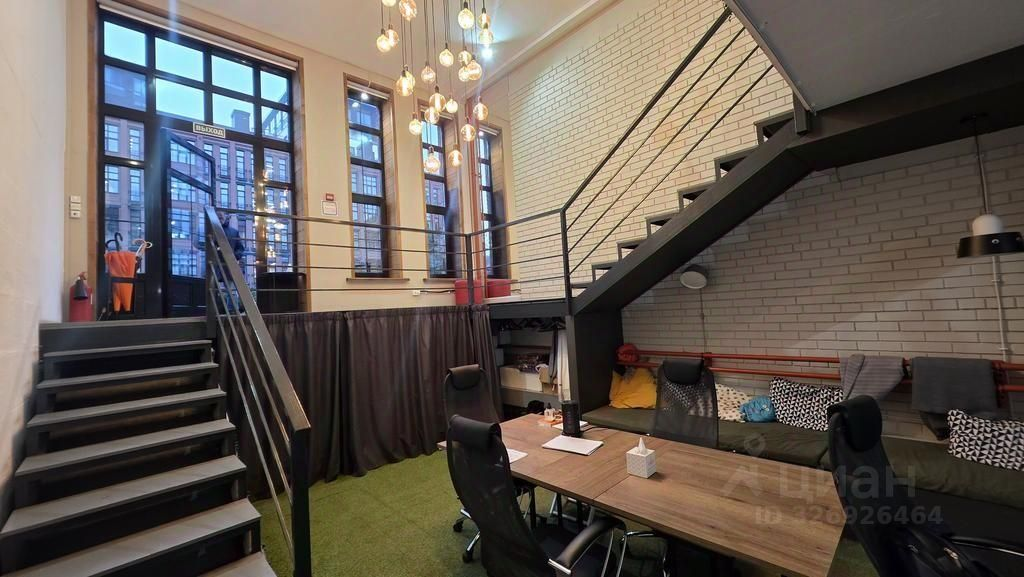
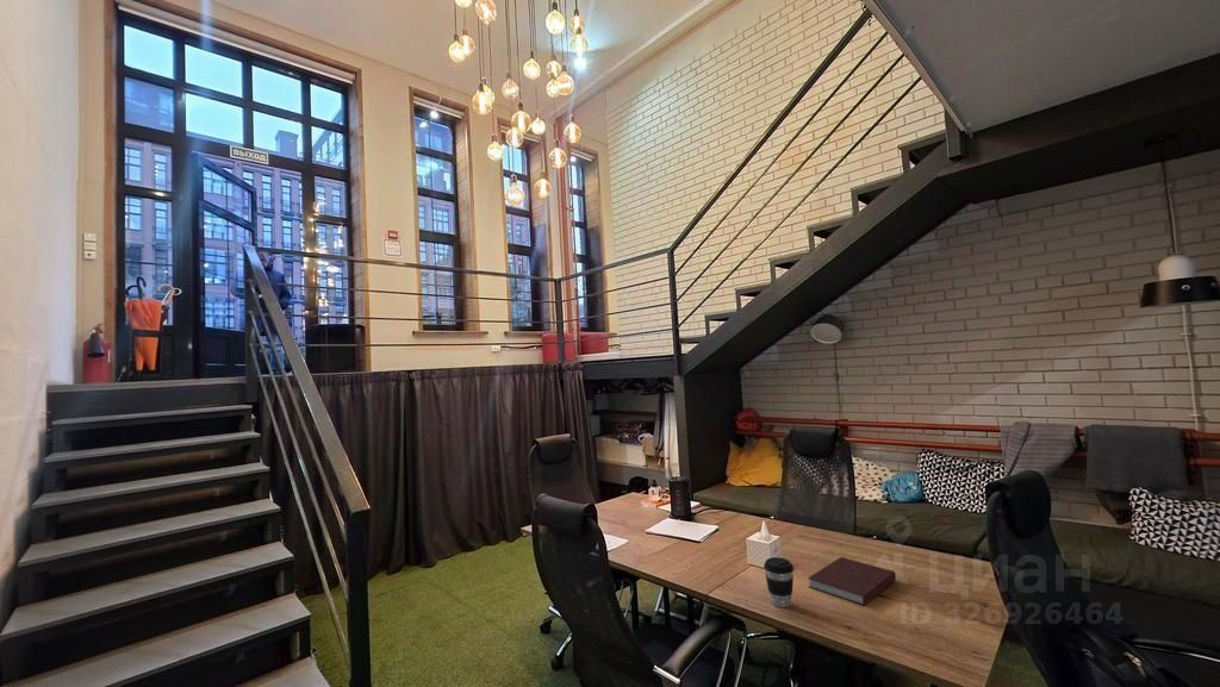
+ coffee cup (779, 582)
+ notebook (852, 579)
